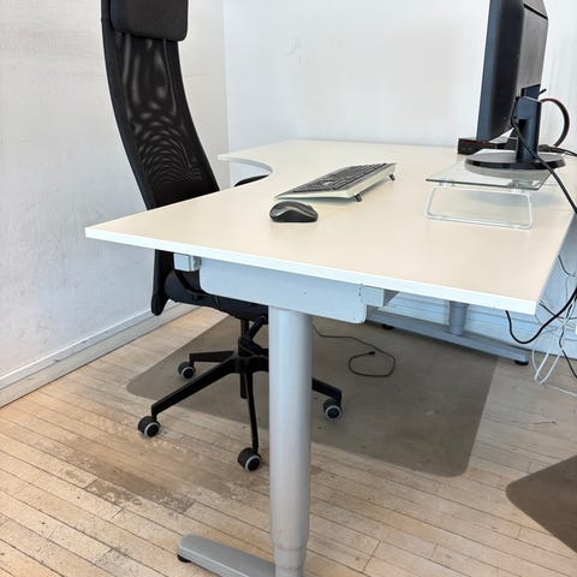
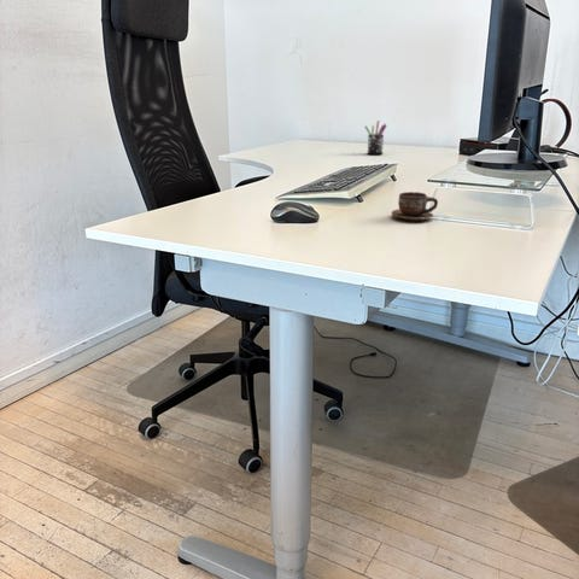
+ cup (414, 205)
+ pen holder (374, 136)
